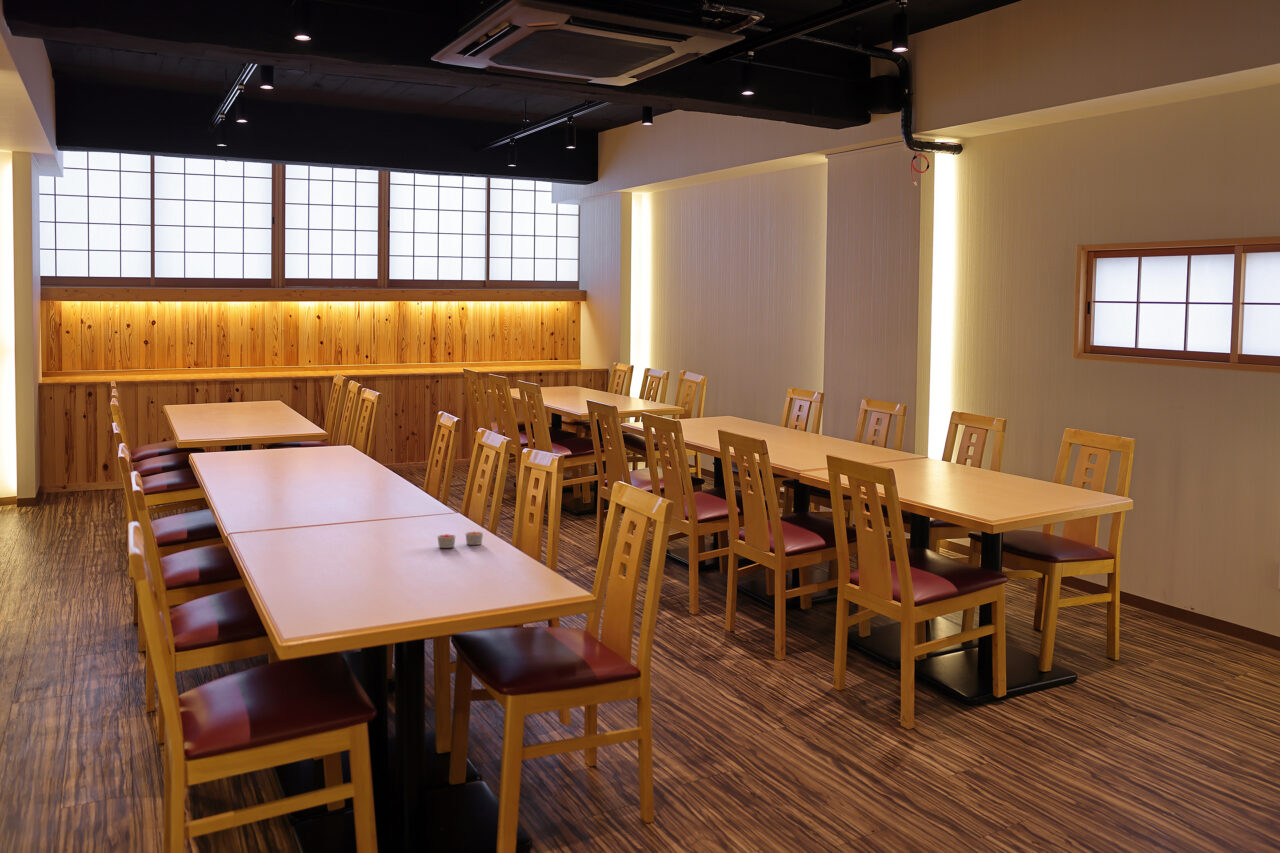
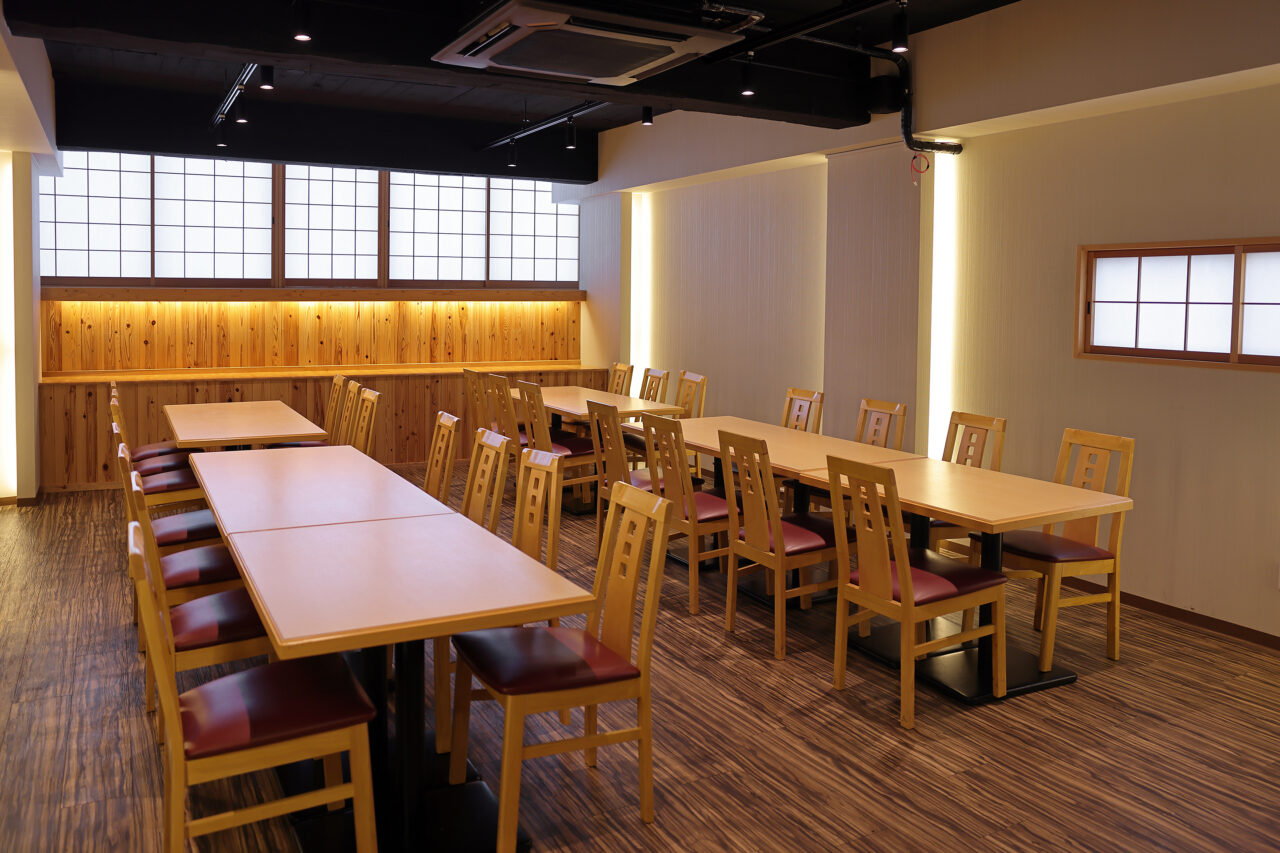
- candle (466, 539)
